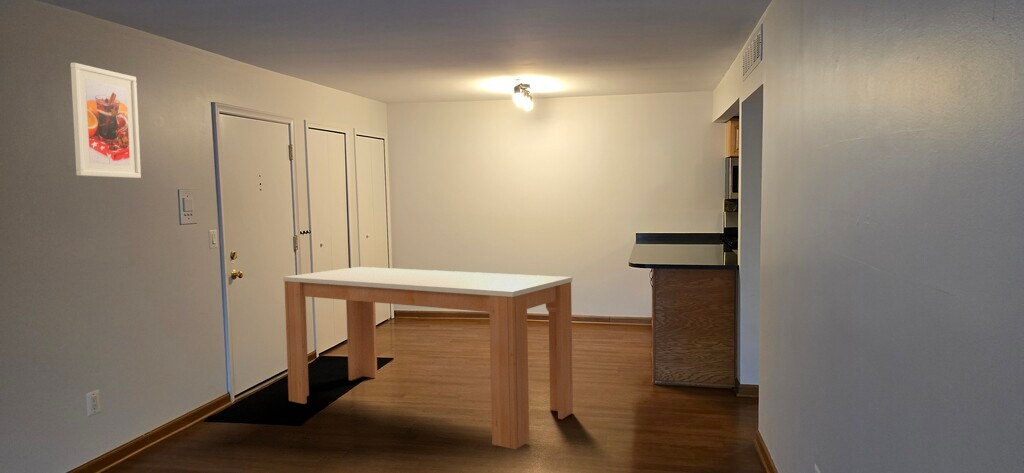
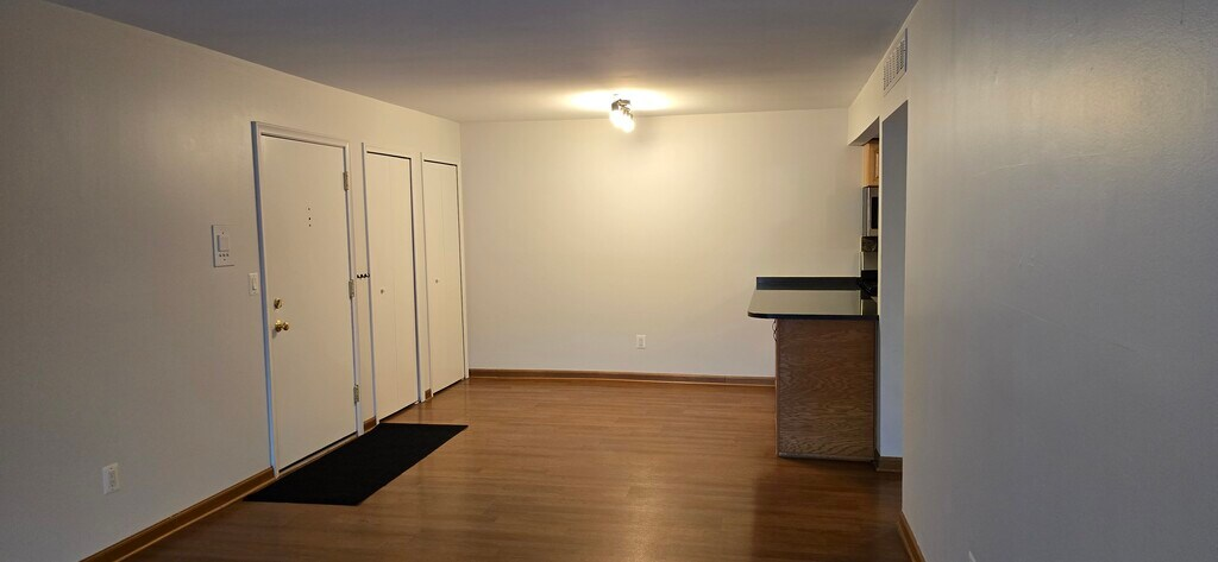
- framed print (107, 123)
- dining table (423, 306)
